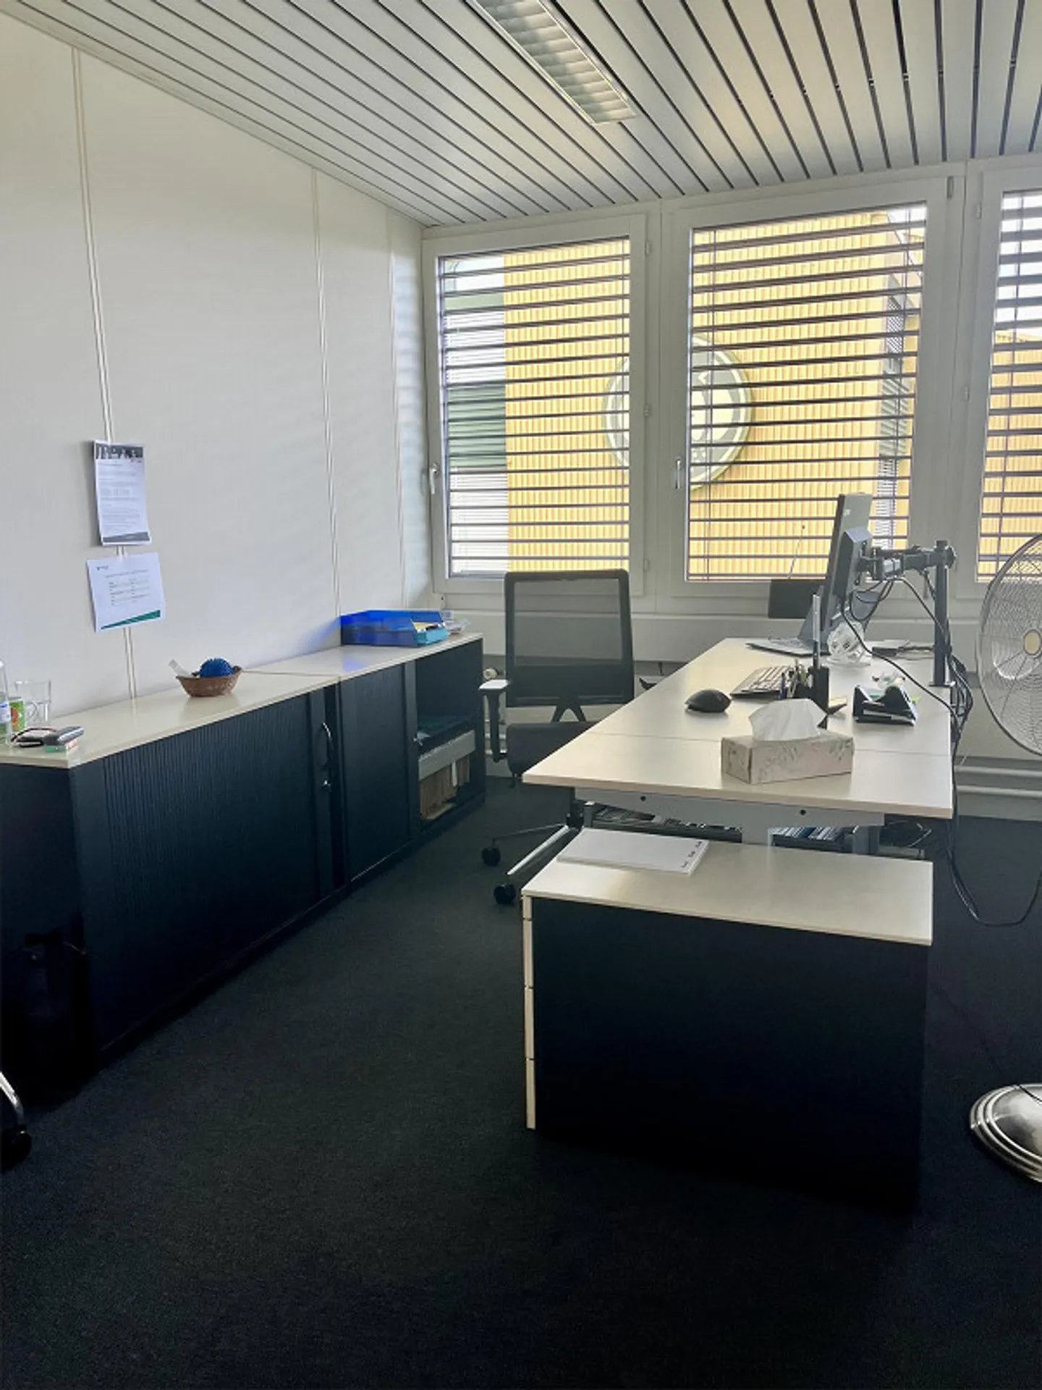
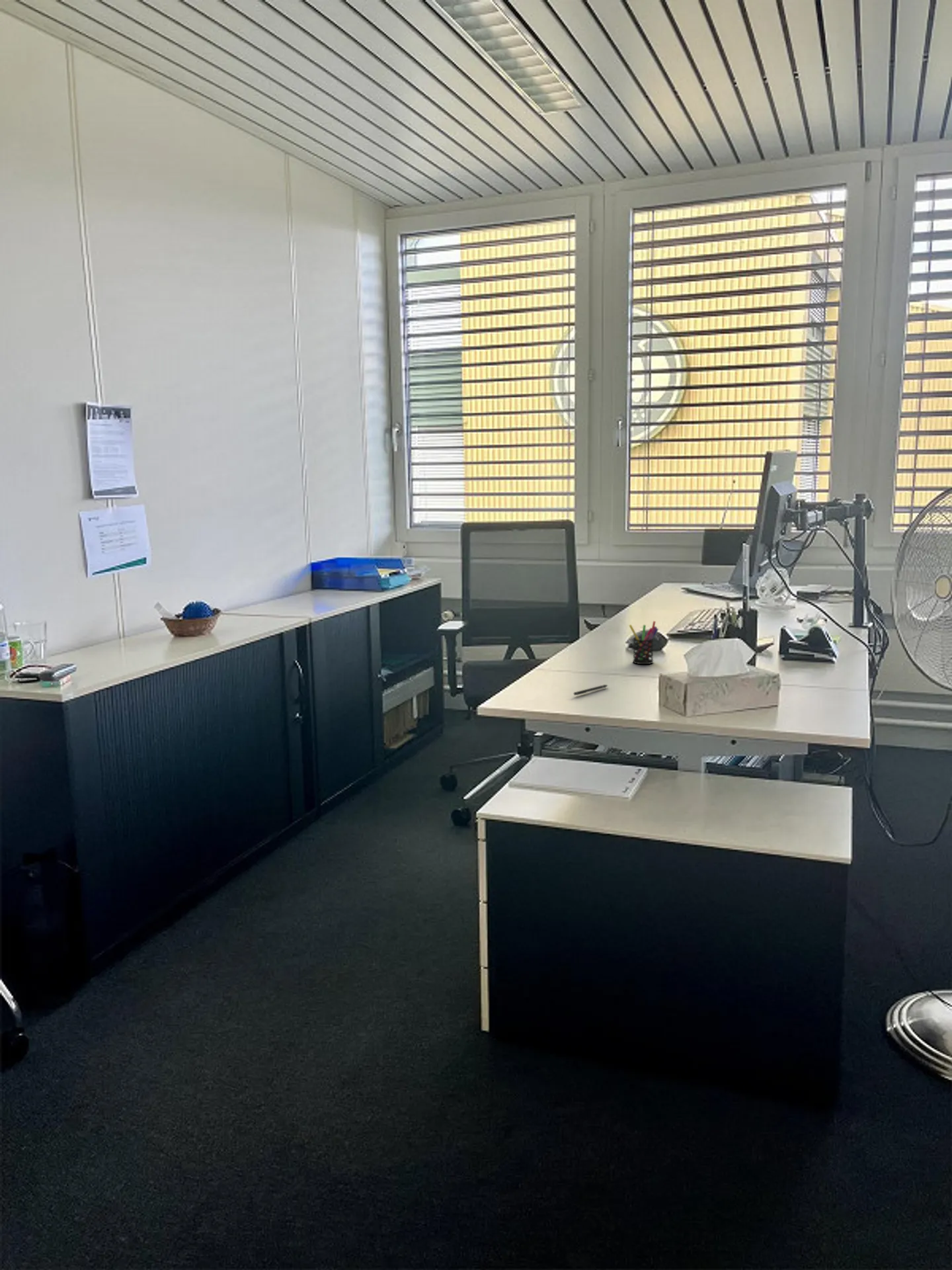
+ pen holder (645, 641)
+ pen (591, 689)
